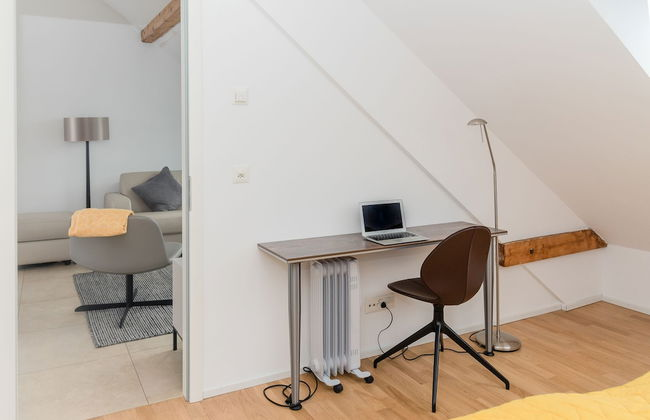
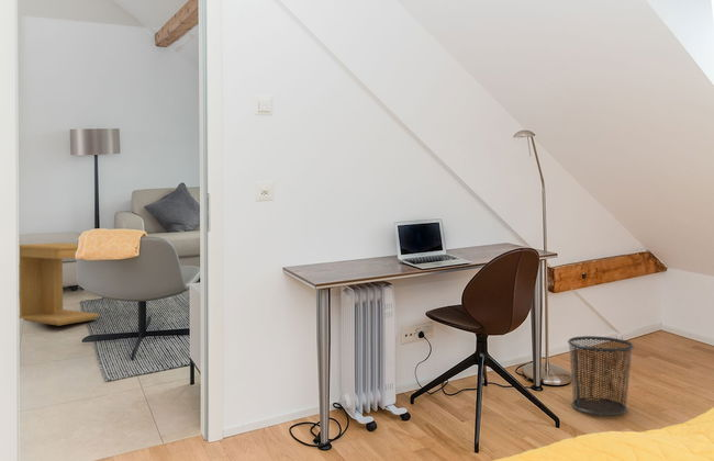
+ waste bin (600, 374)
+ side table (59, 283)
